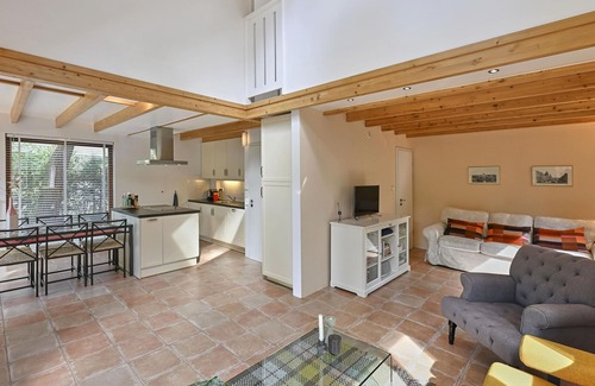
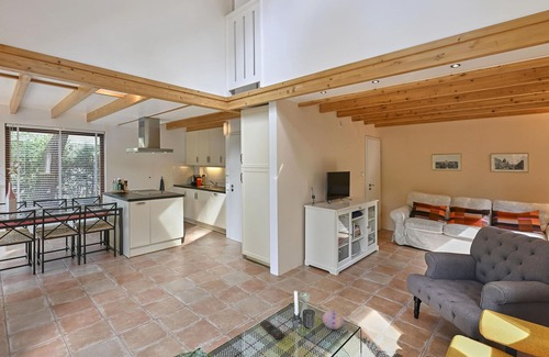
+ decorative egg (333, 320)
+ remote control (271, 328)
